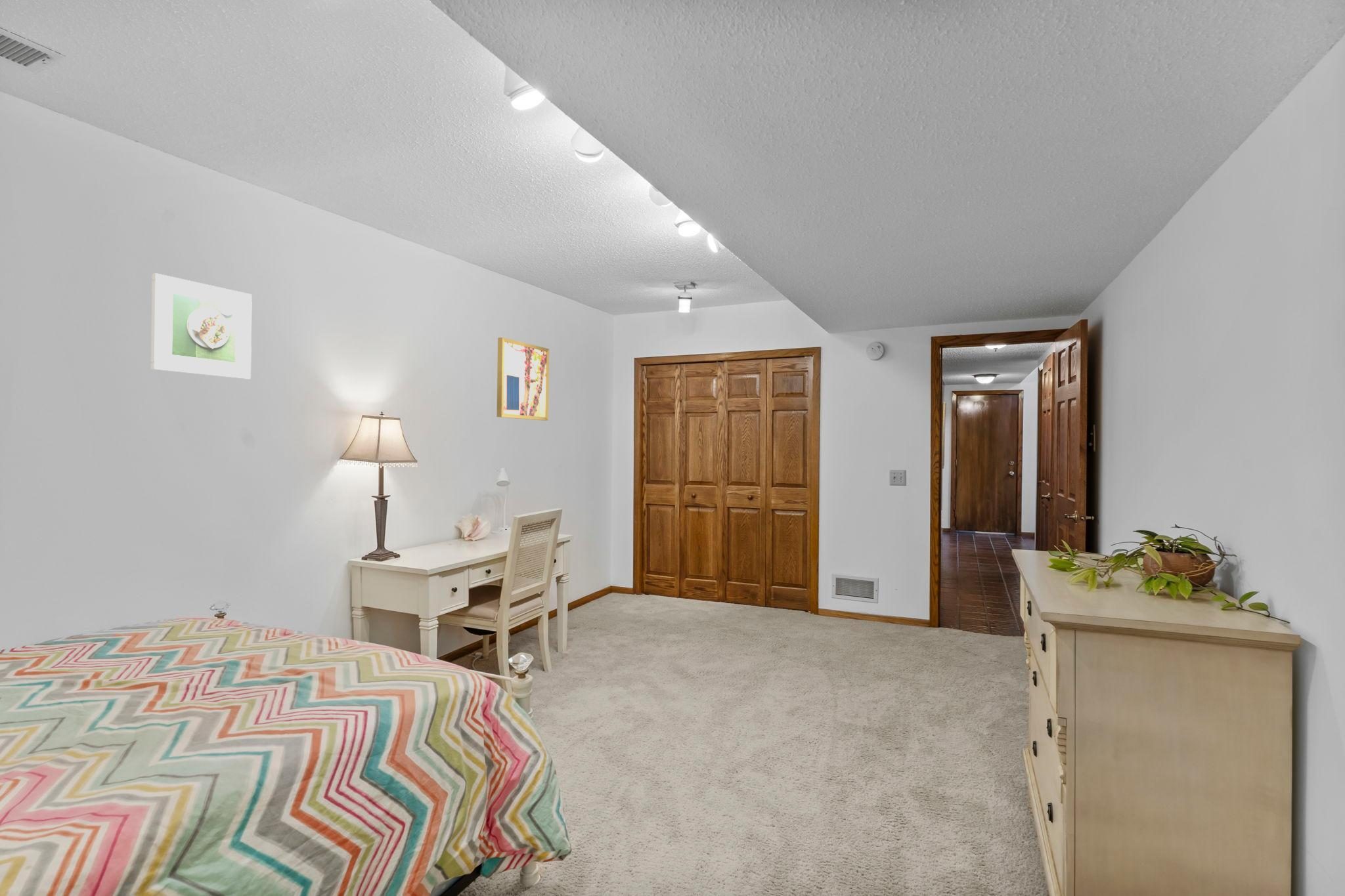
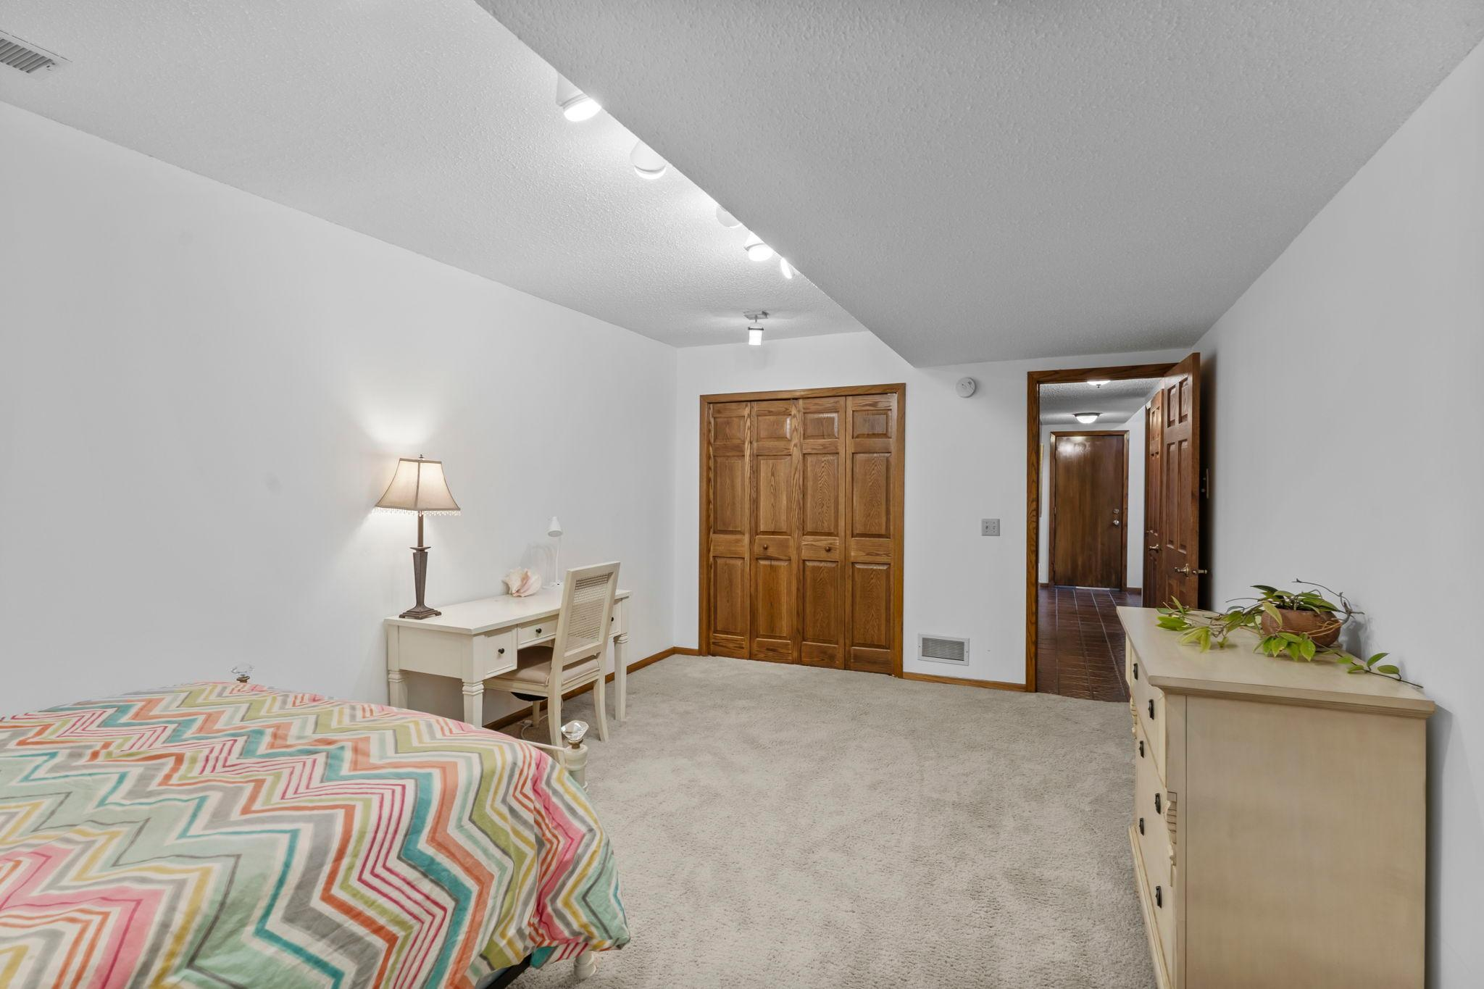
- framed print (204, 330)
- wall art (524, 381)
